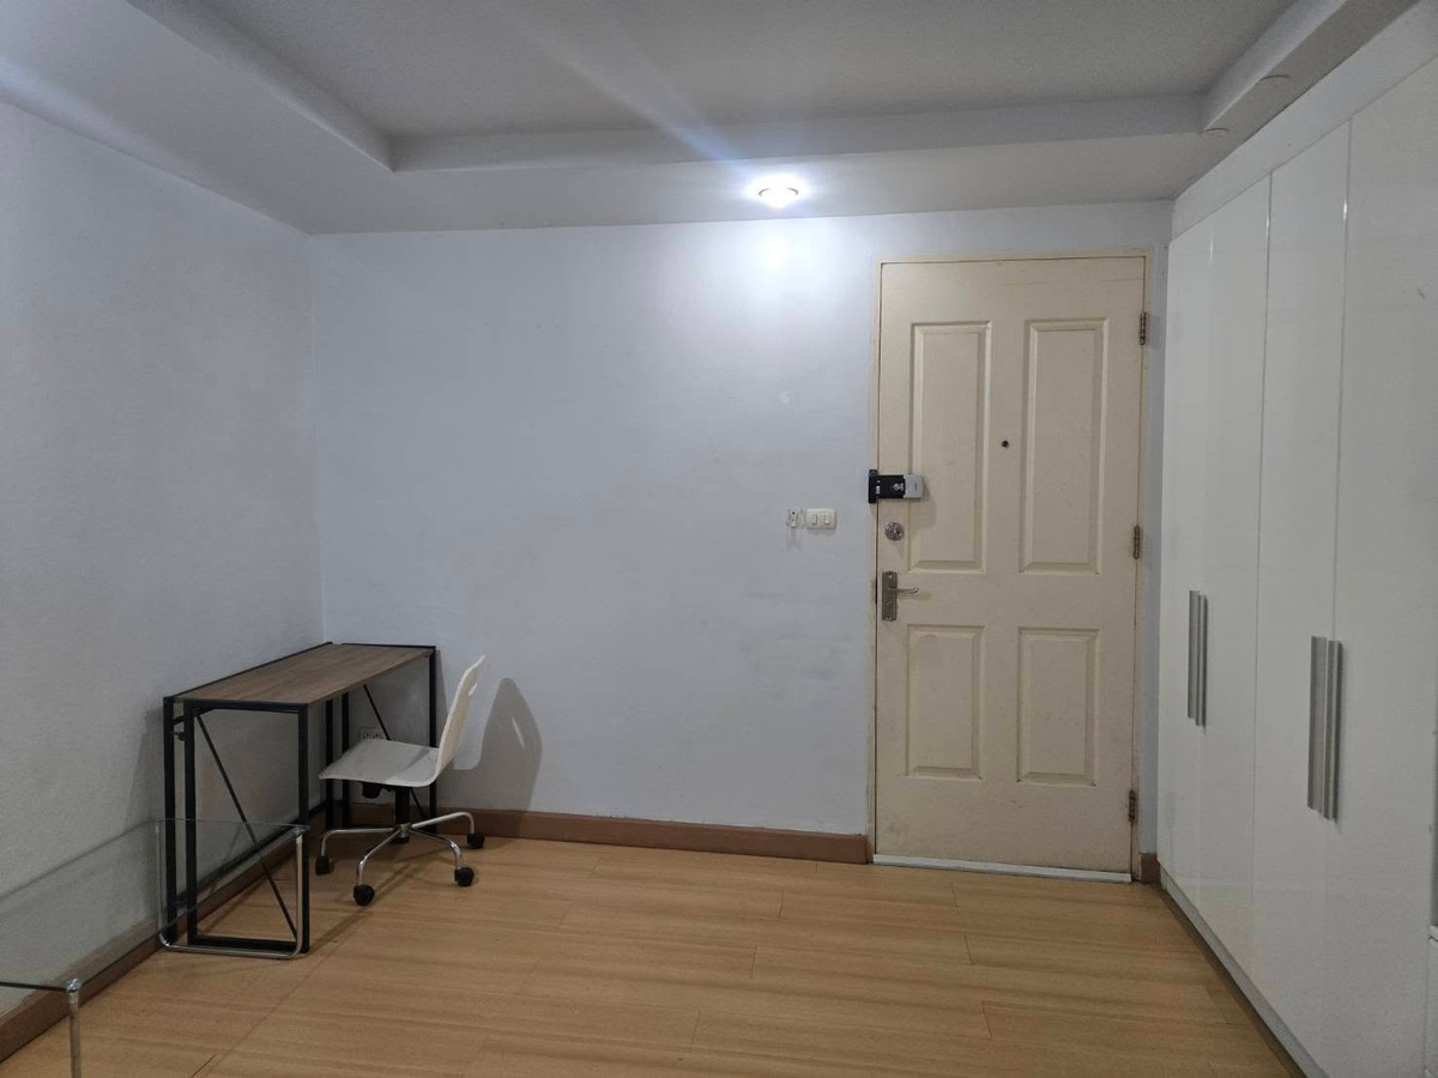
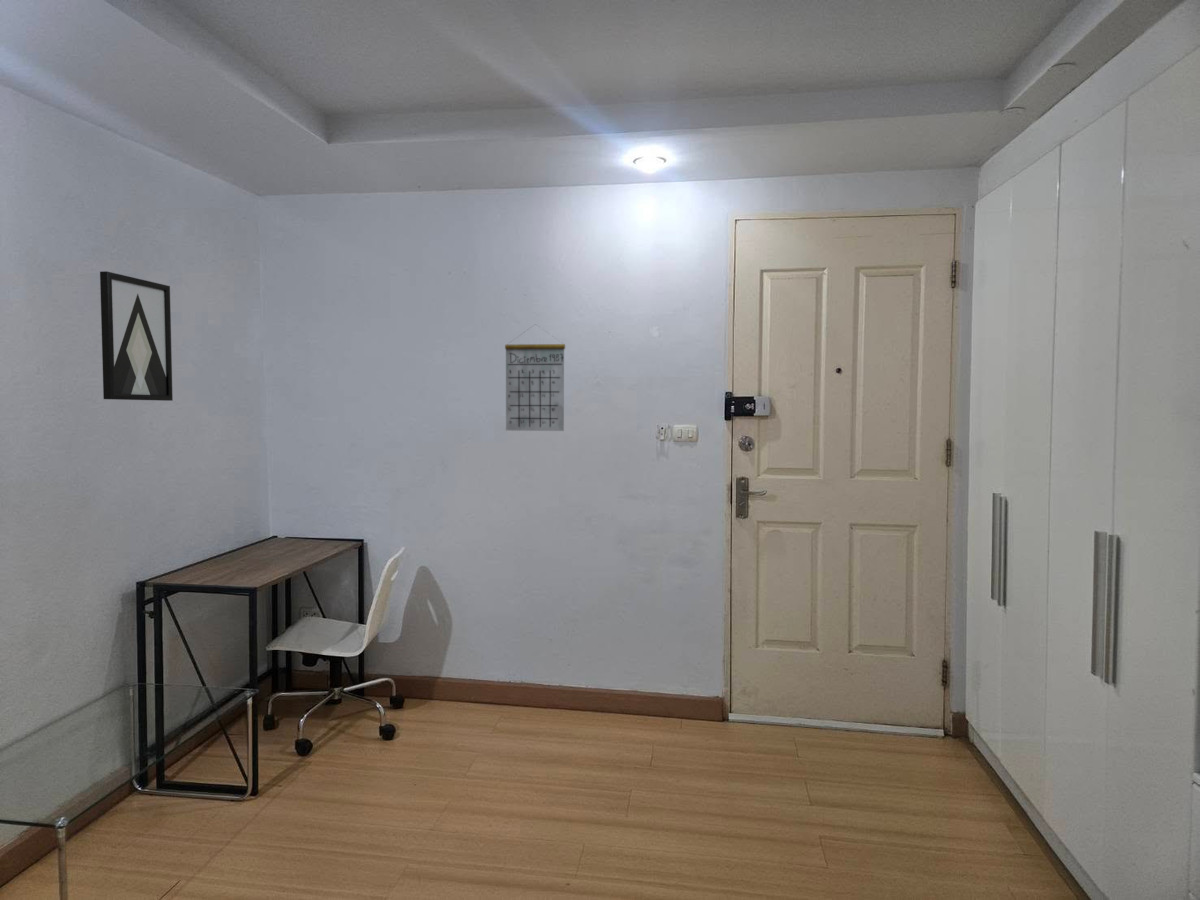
+ calendar (535, 377)
+ wall art (138, 339)
